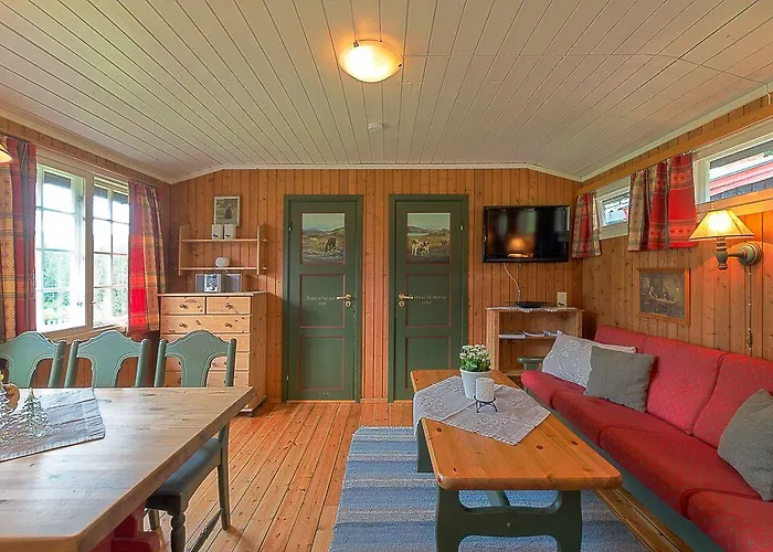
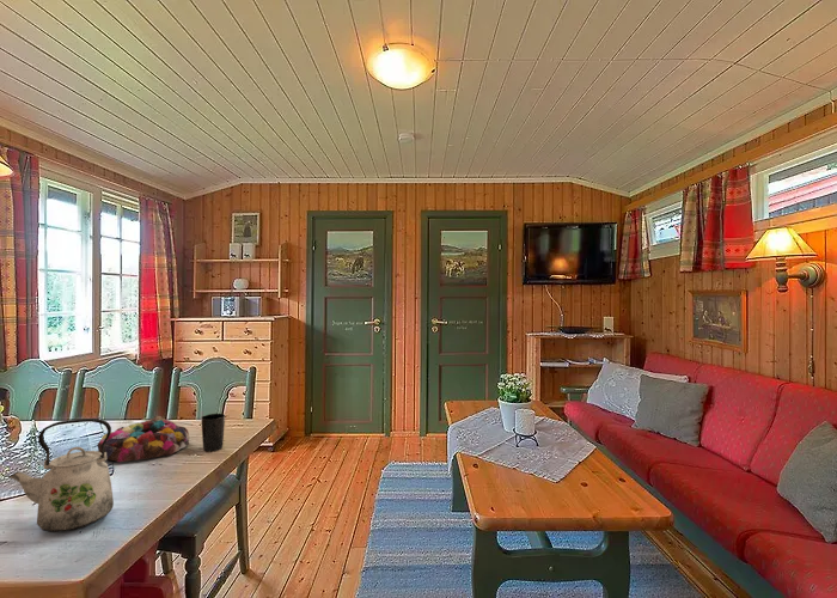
+ kettle (61, 472)
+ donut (145, 435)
+ cup (213, 432)
